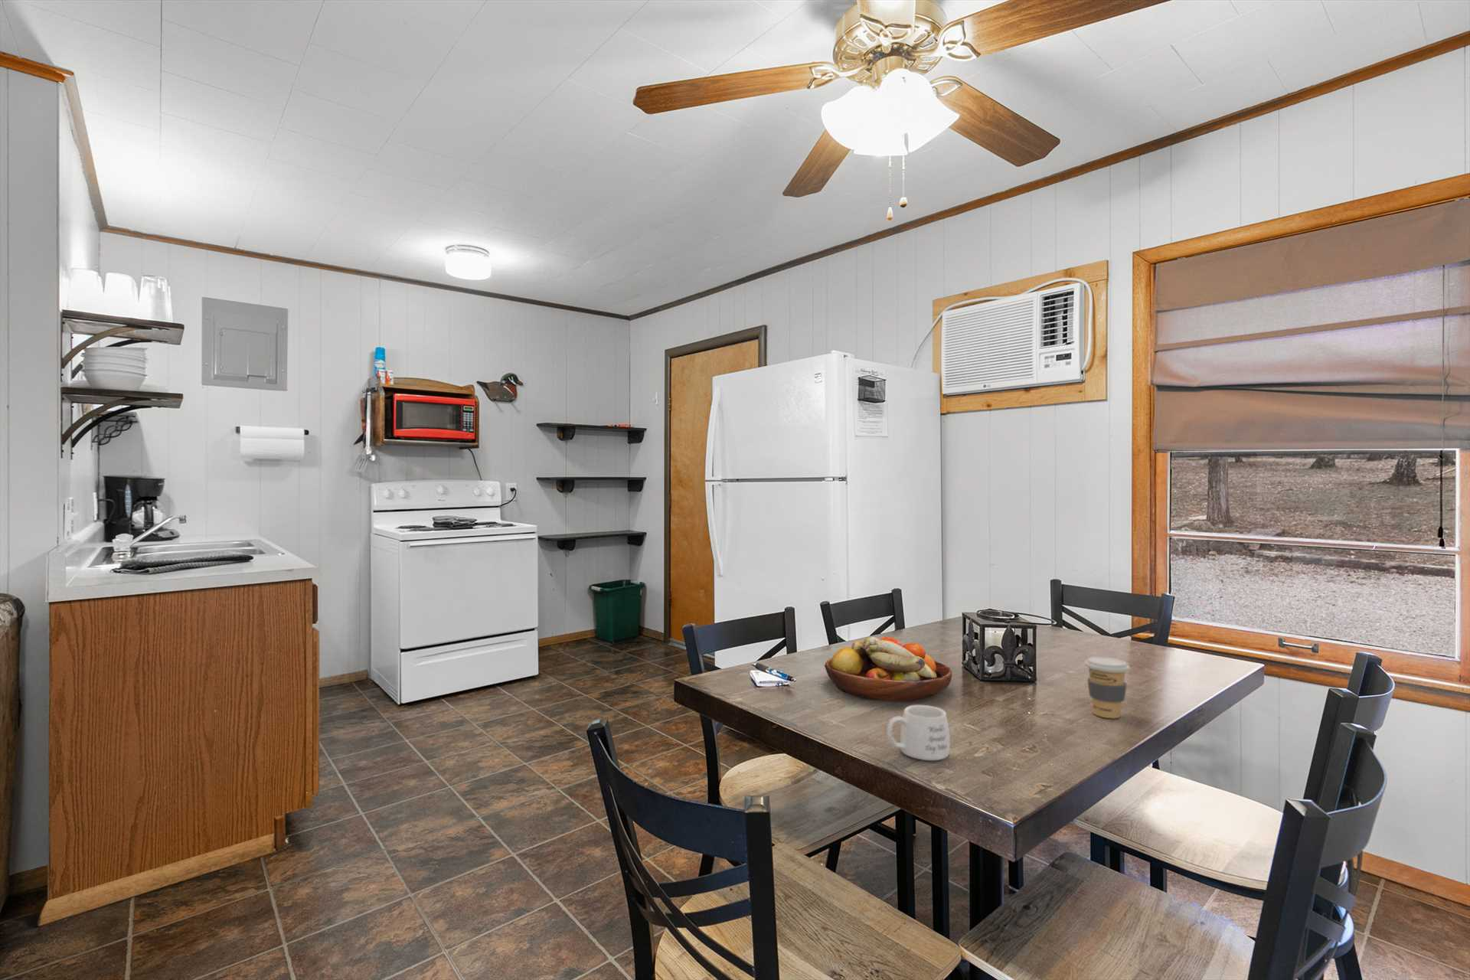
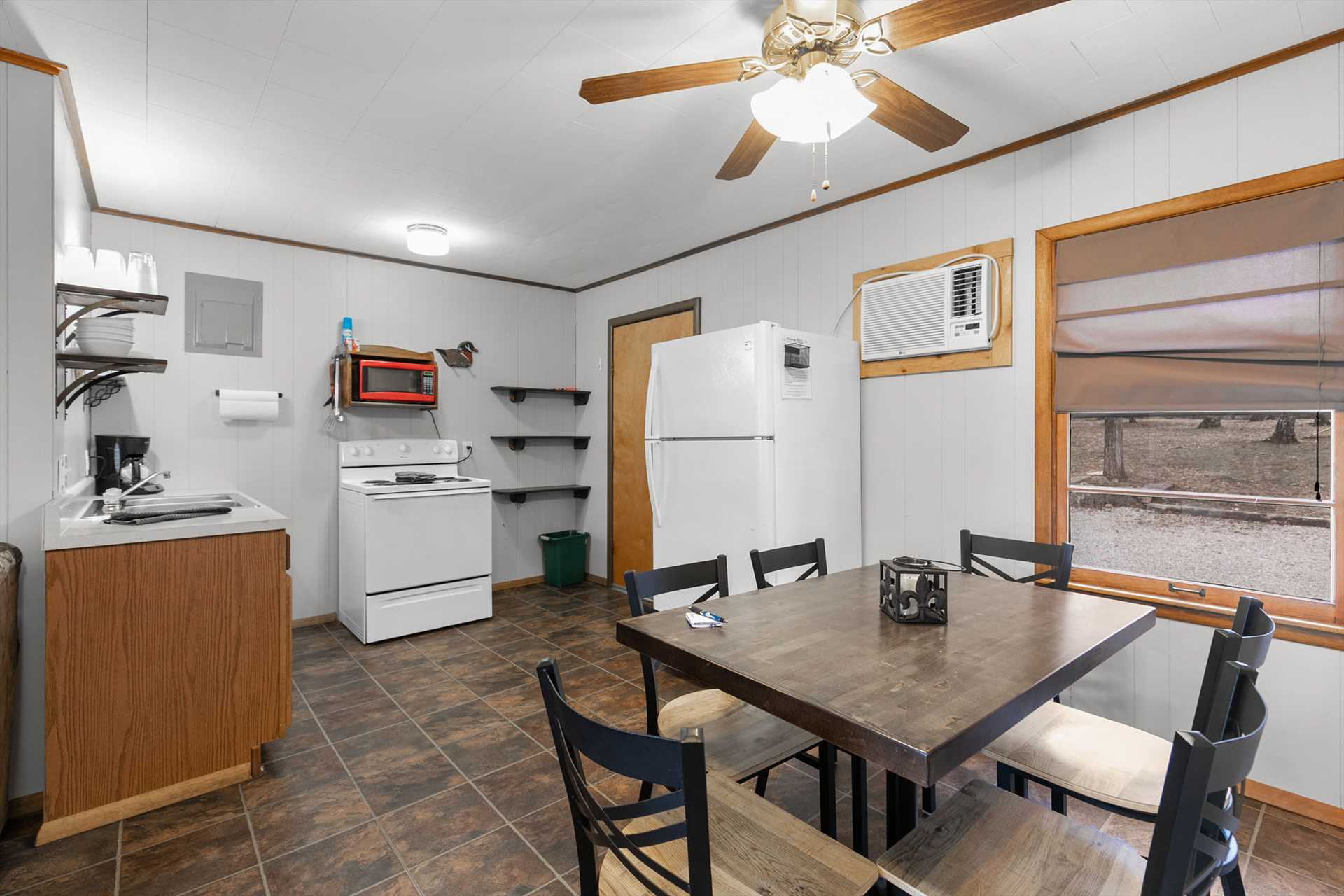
- coffee cup (1106, 688)
- mug (917, 733)
- fruit bowl (888, 661)
